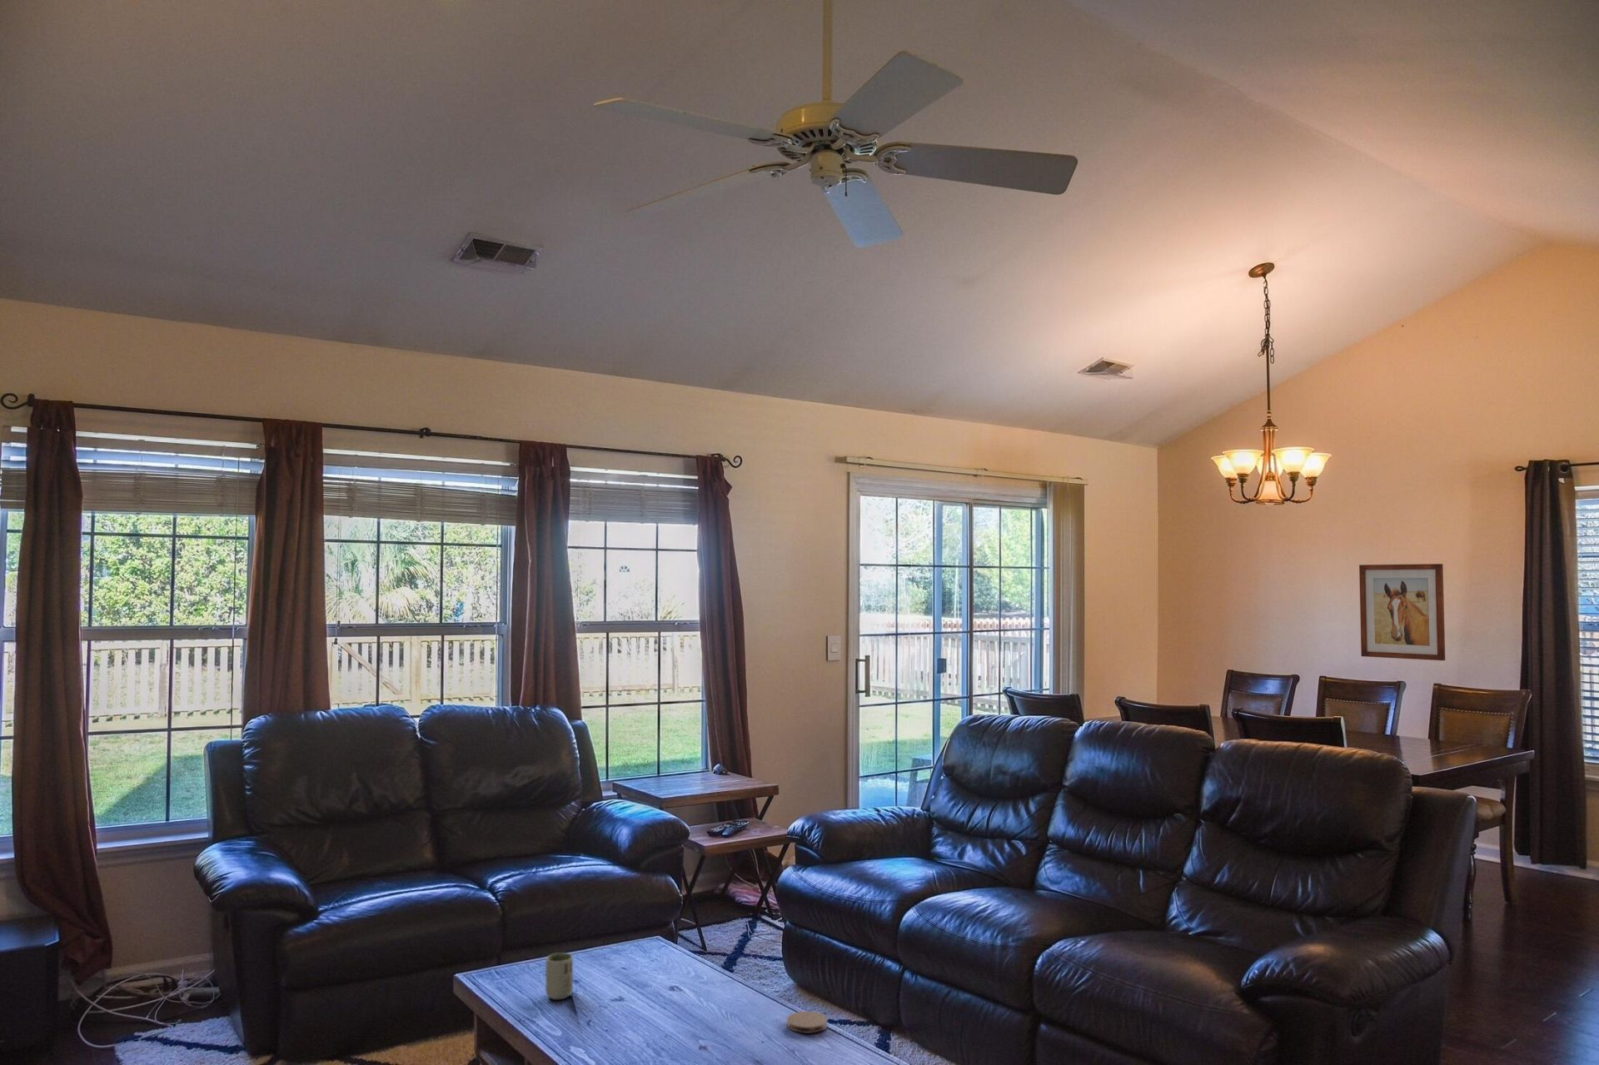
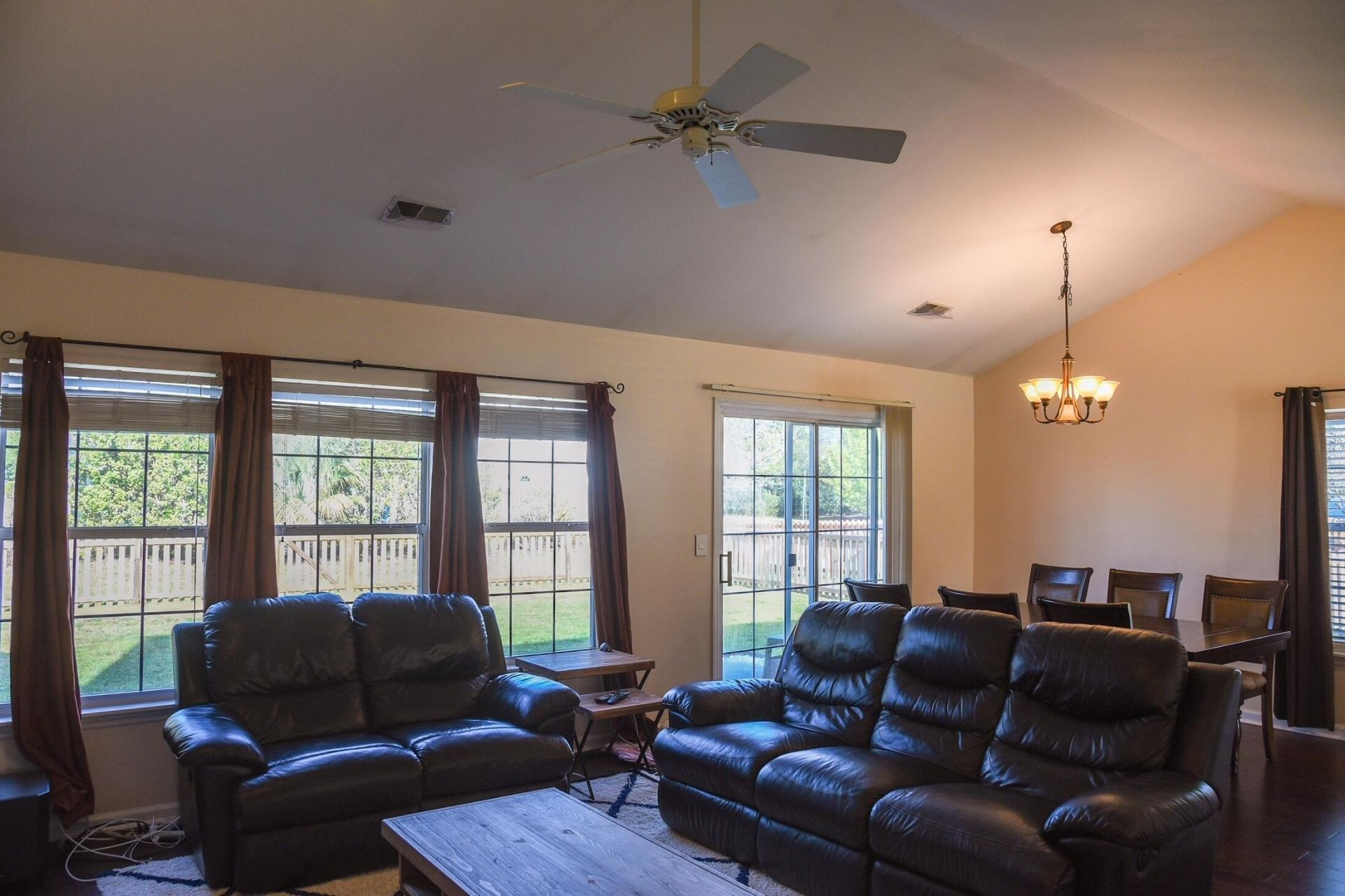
- coaster (807, 1022)
- cup (559, 976)
- wall art (1400, 611)
